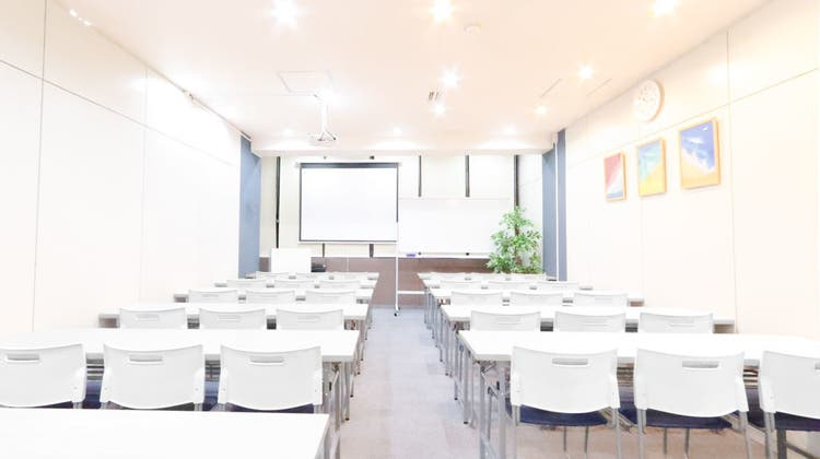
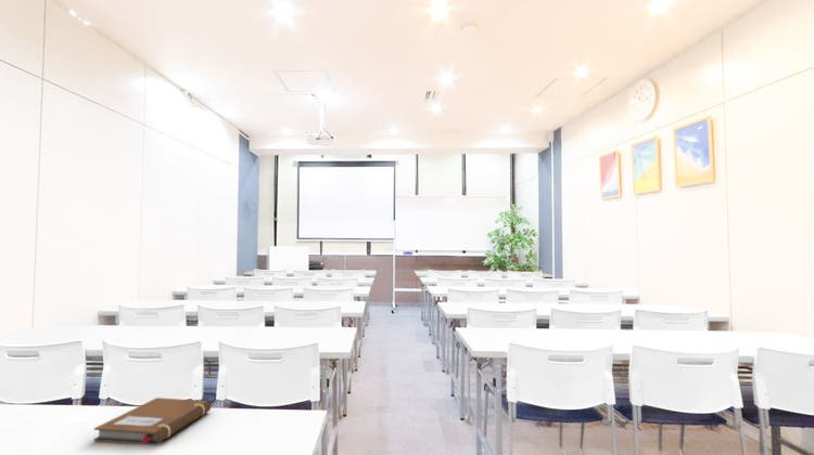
+ notebook (155, 419)
